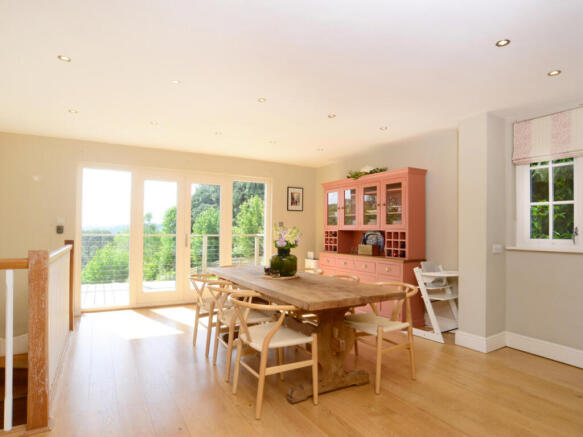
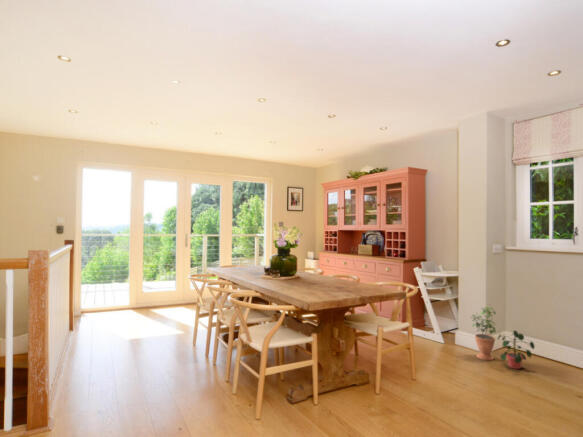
+ potted plant (484, 330)
+ potted plant (515, 349)
